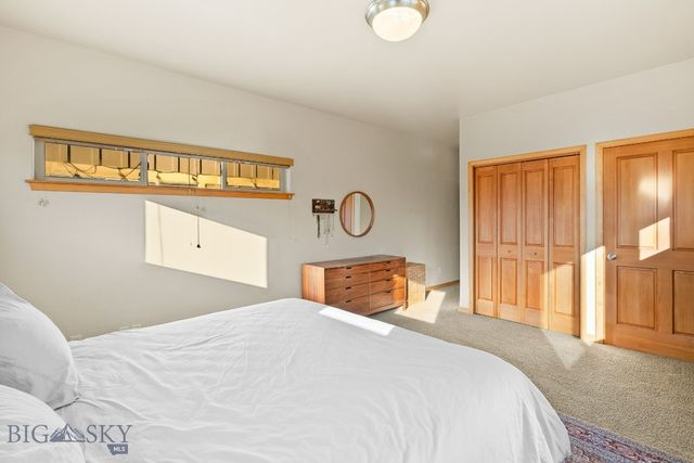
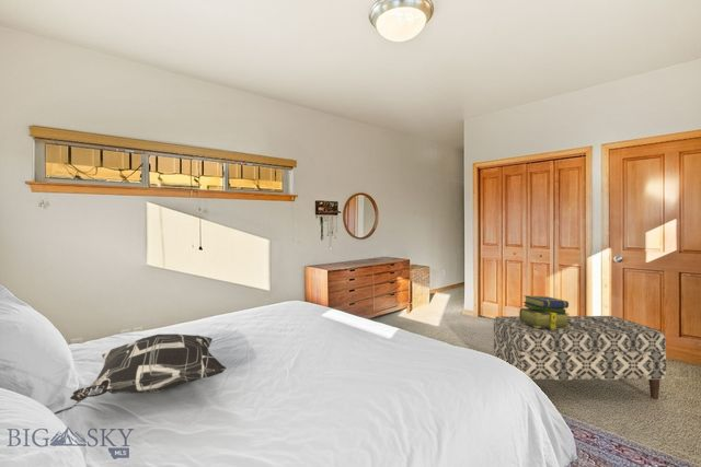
+ decorative pillow (157, 362)
+ stack of books (543, 310)
+ bench (572, 354)
